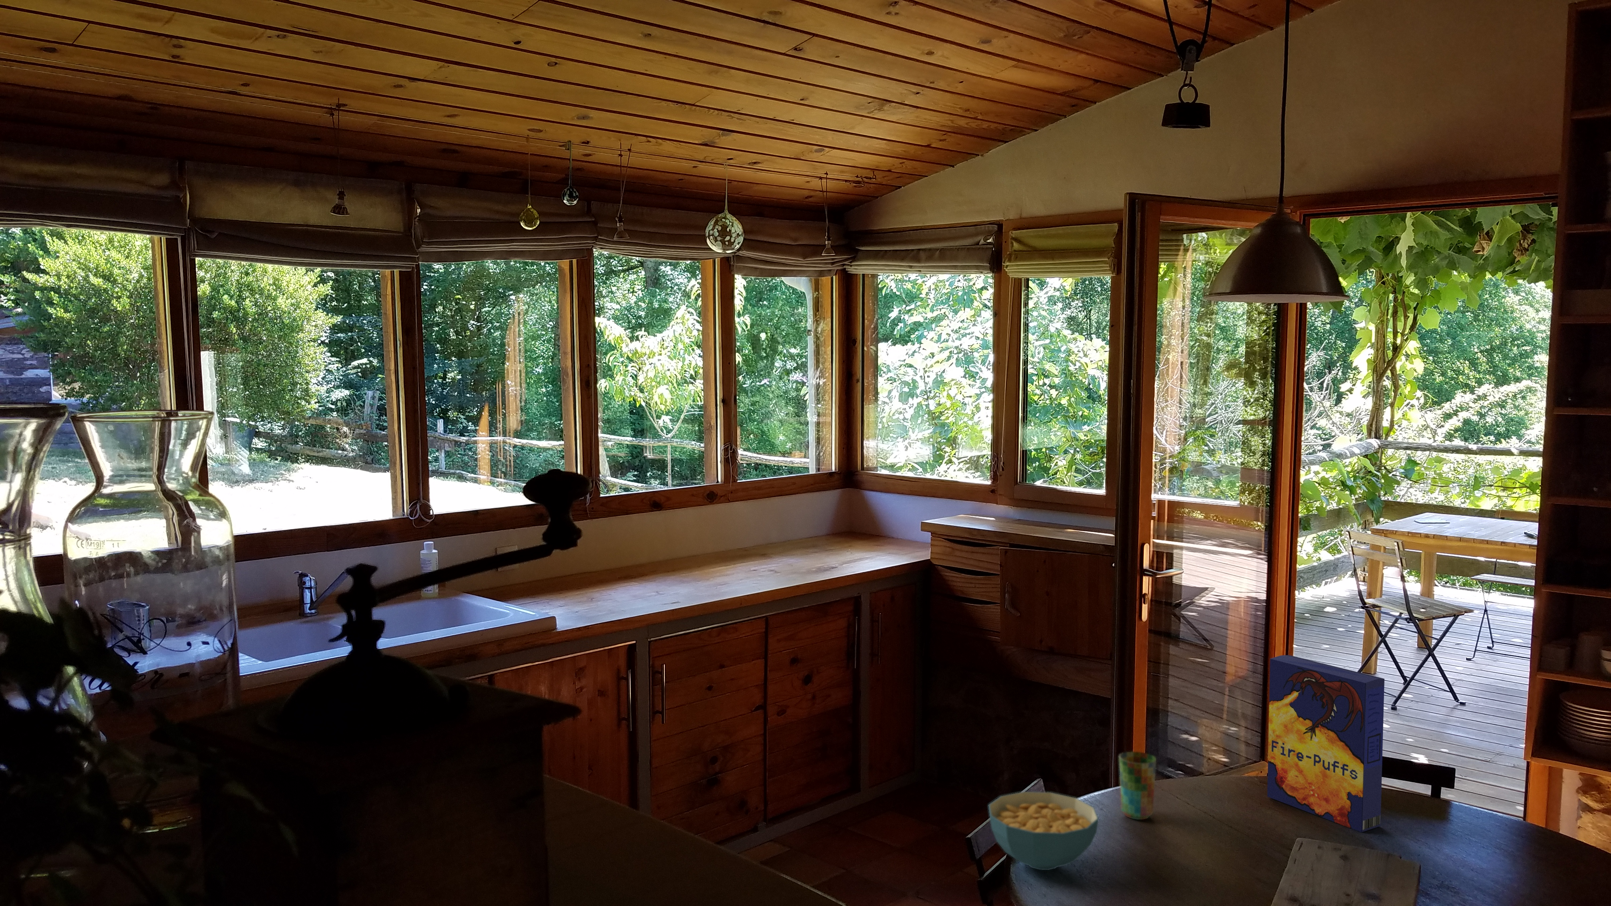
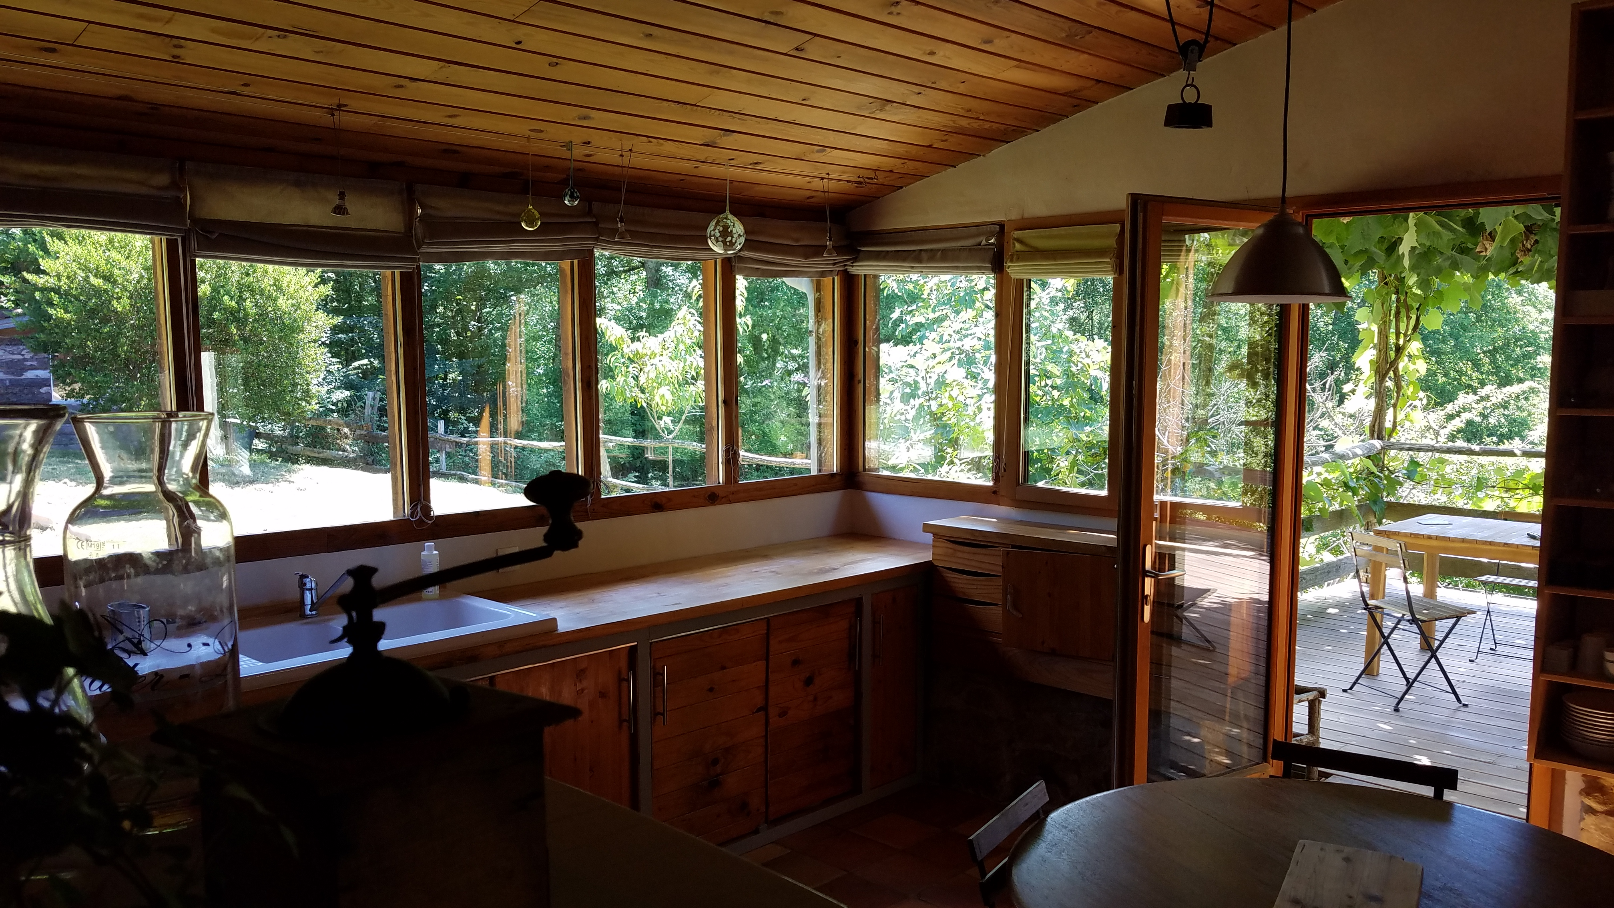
- cup (1137, 787)
- cereal box (1323, 739)
- cereal bowl (1042, 837)
